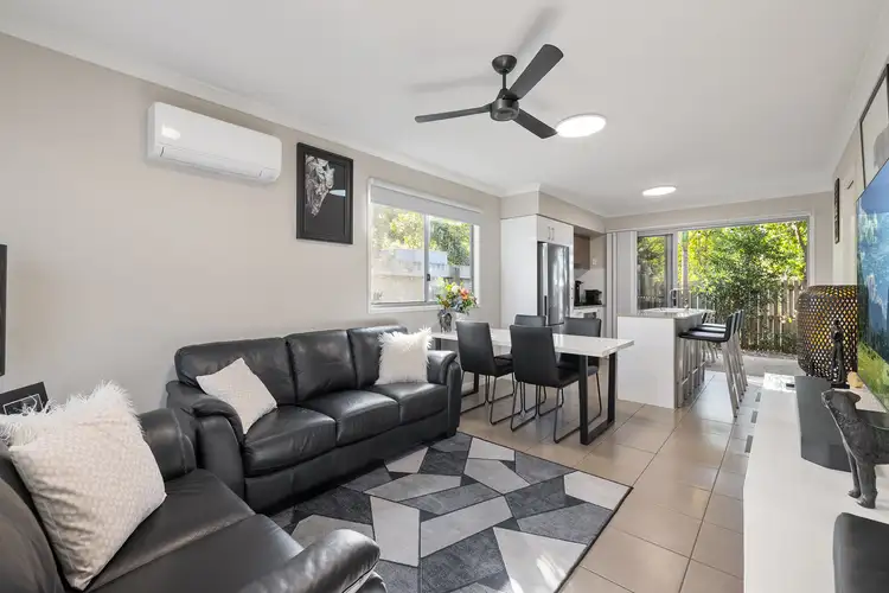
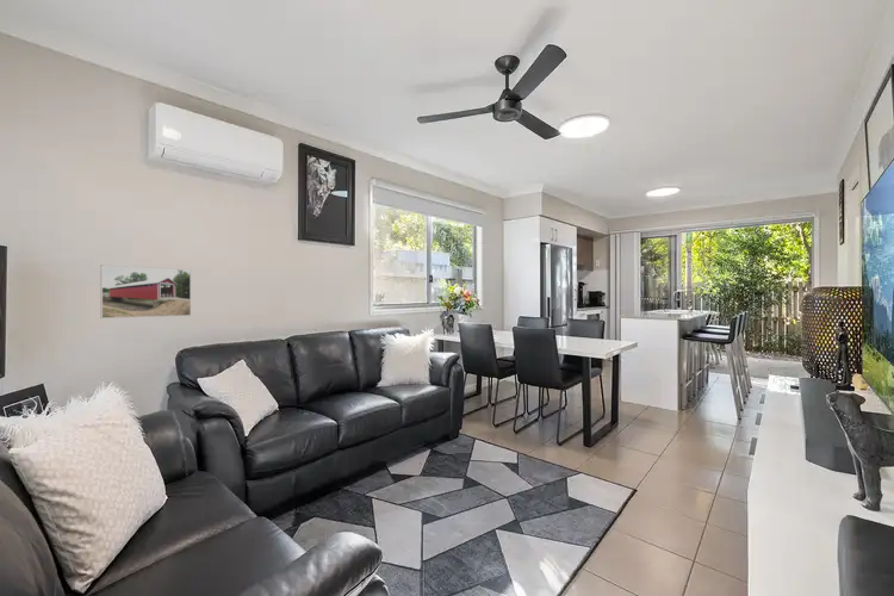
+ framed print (148, 292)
